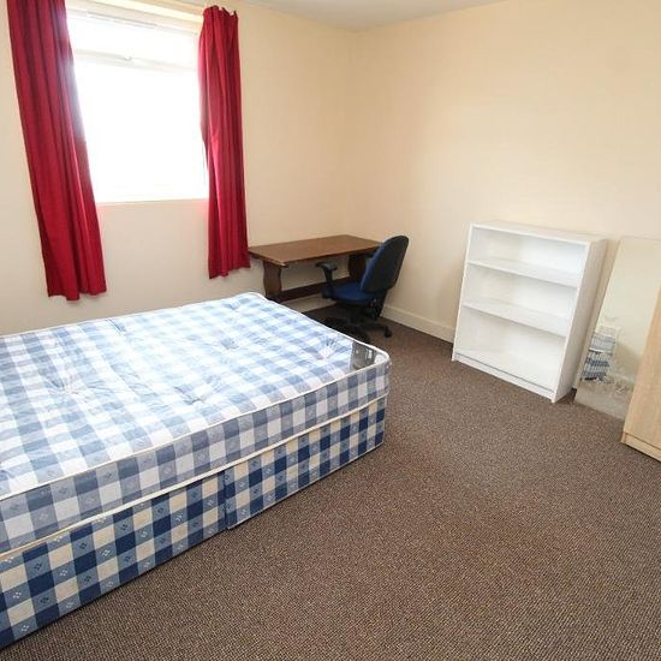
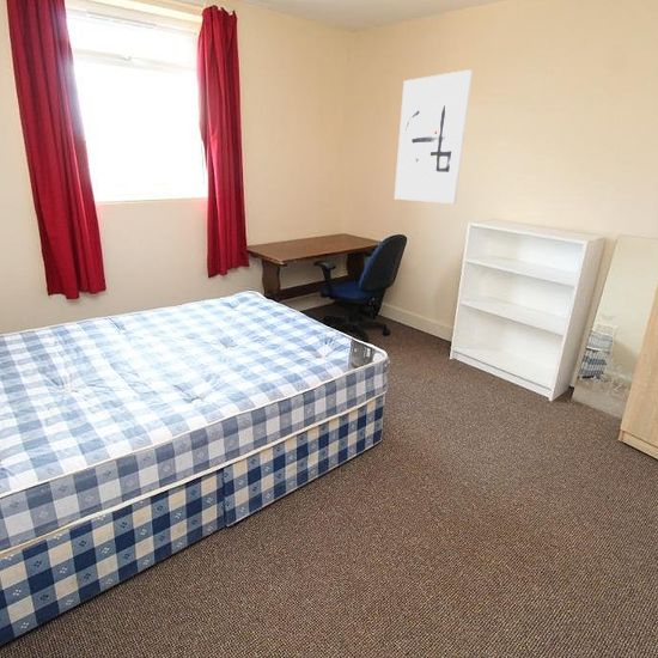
+ wall art (429, 140)
